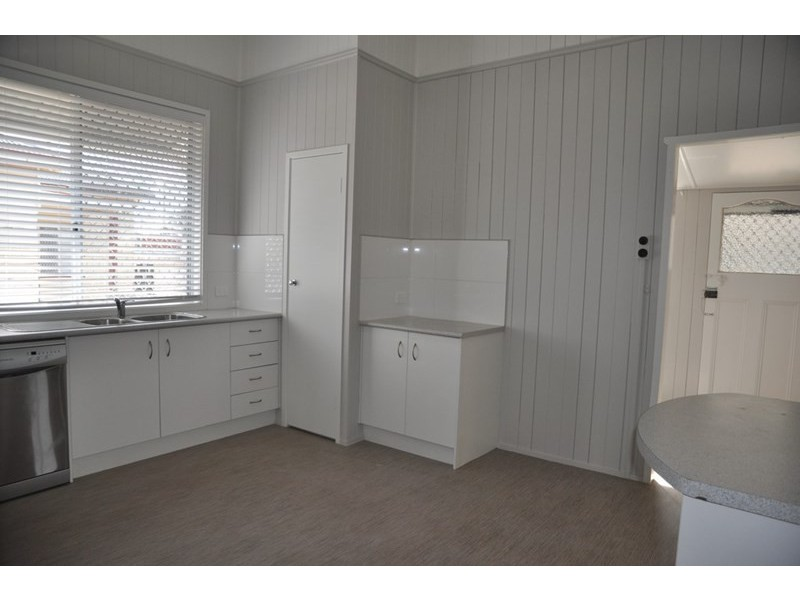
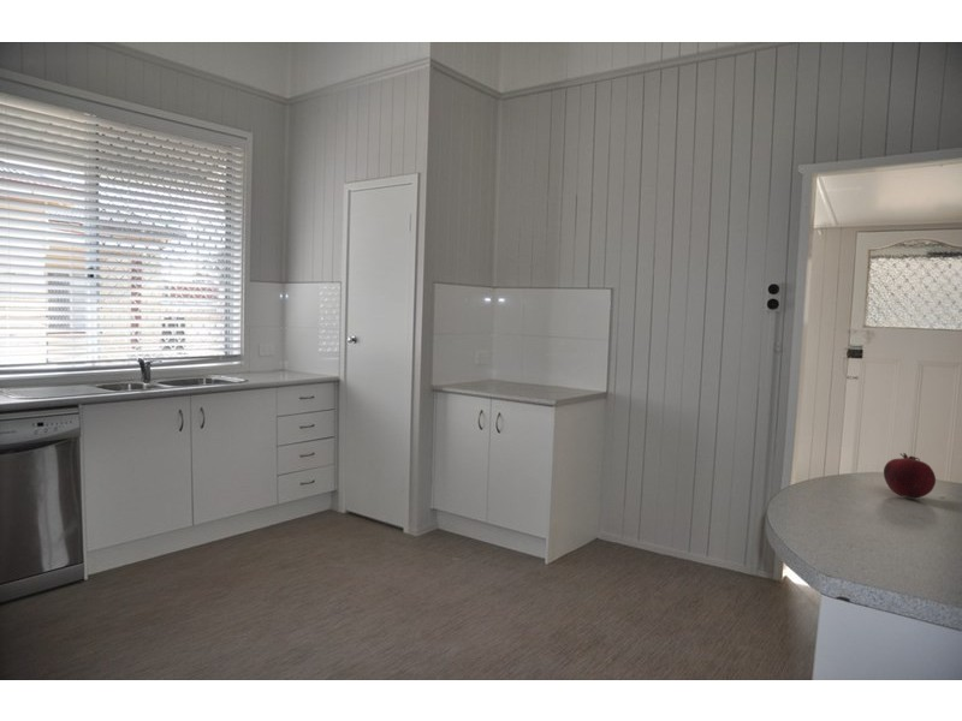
+ fruit (909, 476)
